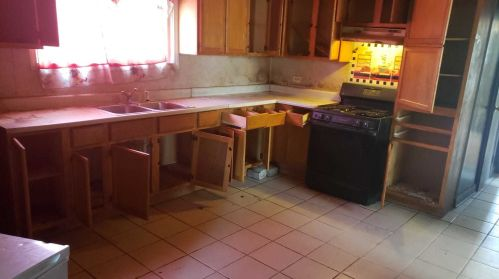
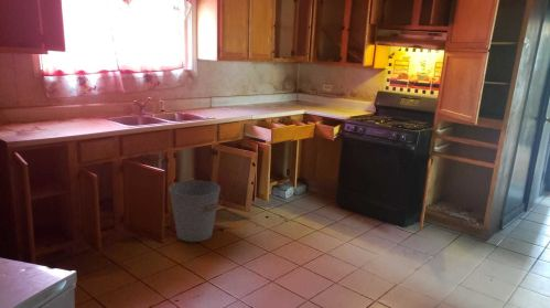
+ bucket (195, 211)
